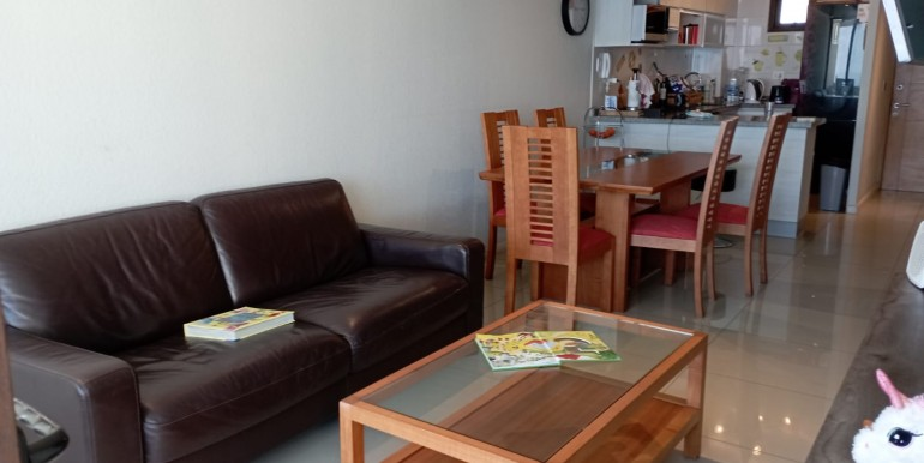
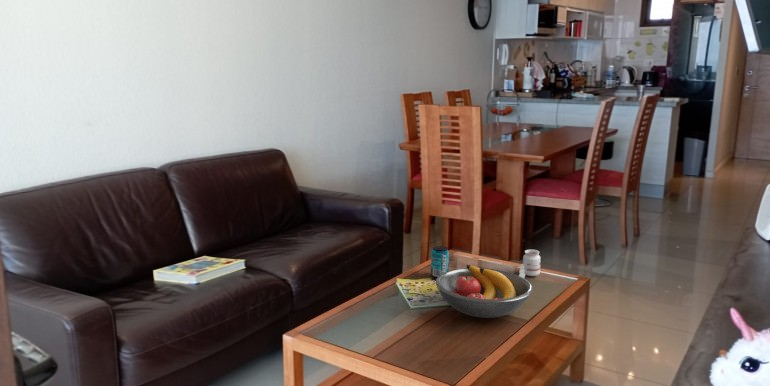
+ fruit bowl (483, 292)
+ beverage can (439, 262)
+ candle (530, 264)
